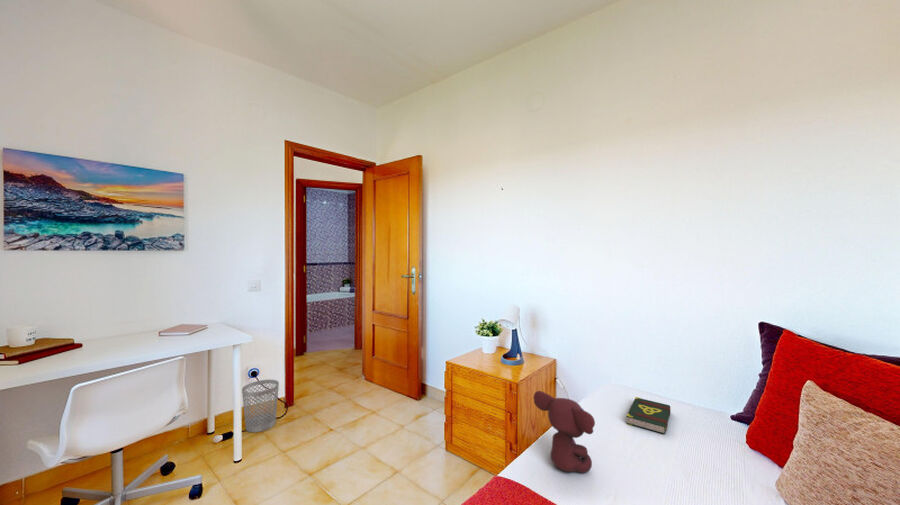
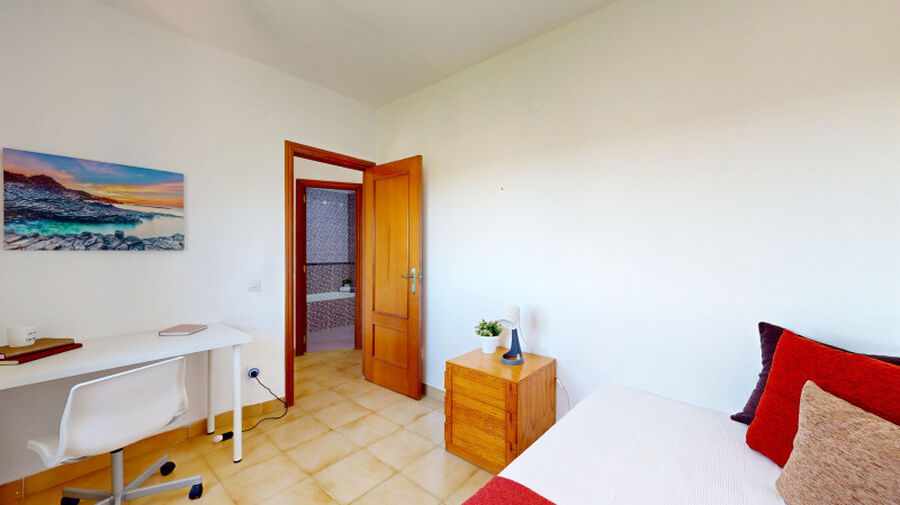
- teddy bear (568, 432)
- book (649, 414)
- wastebasket (260, 405)
